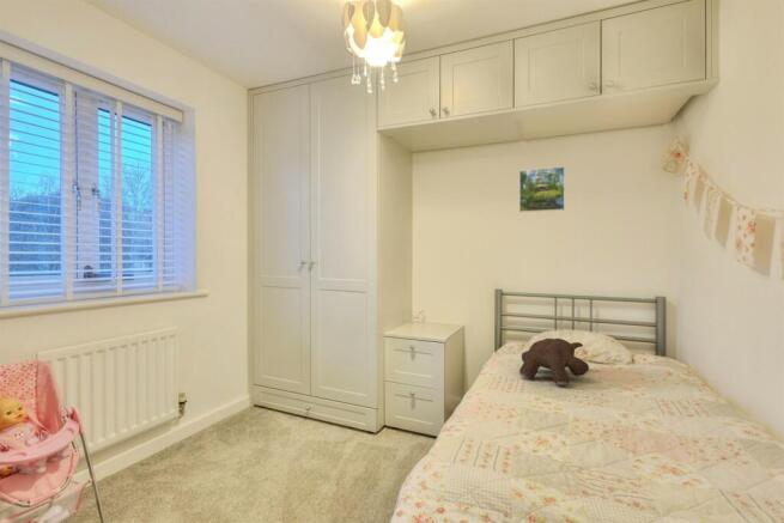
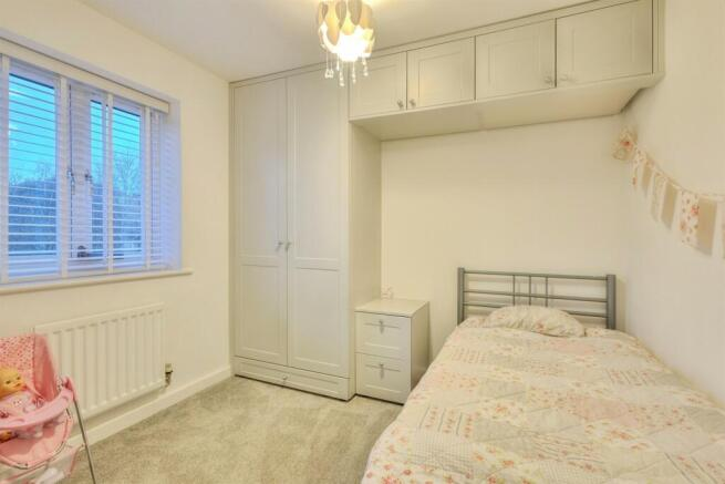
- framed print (541, 189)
- teddy bear (553, 355)
